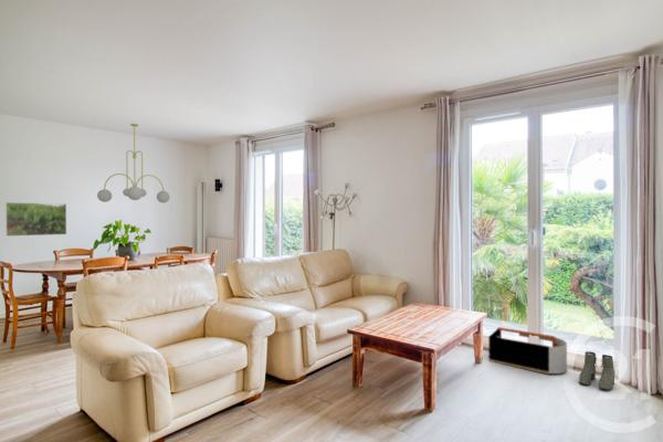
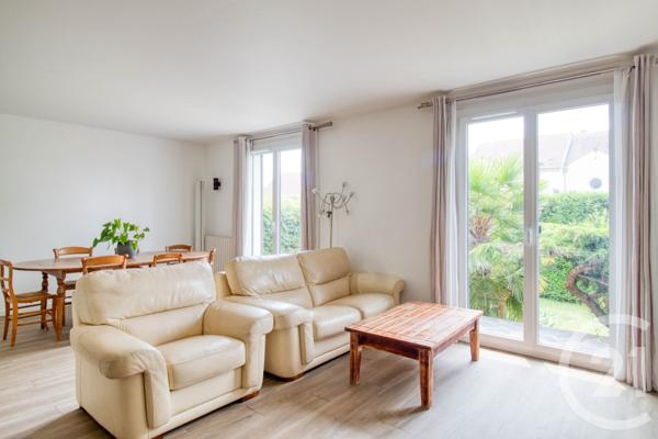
- chandelier (134, 161)
- boots (594, 369)
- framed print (36, 219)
- storage bin (528, 349)
